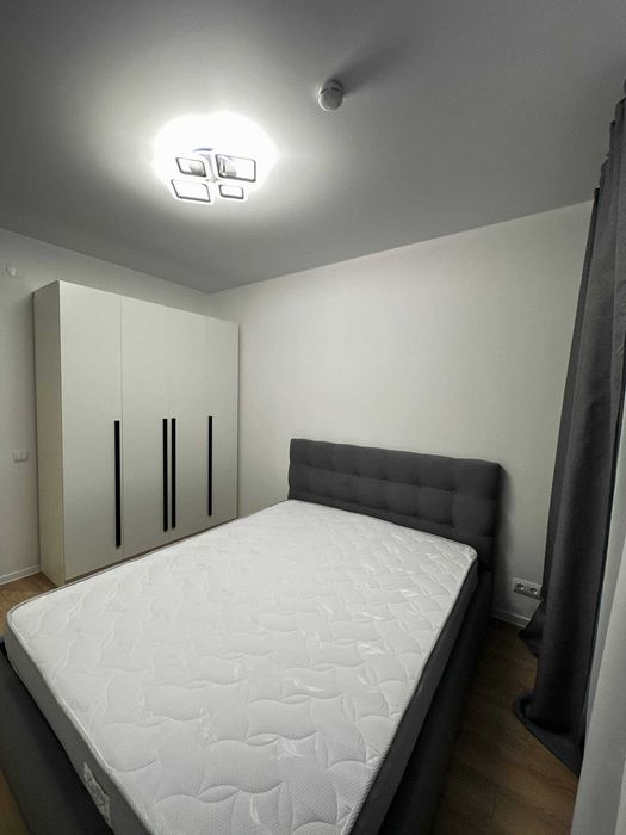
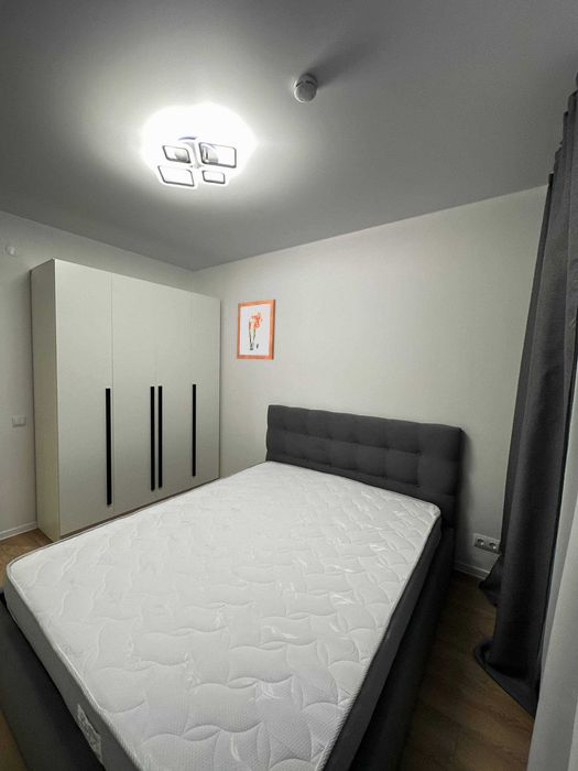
+ wall art (254, 330)
